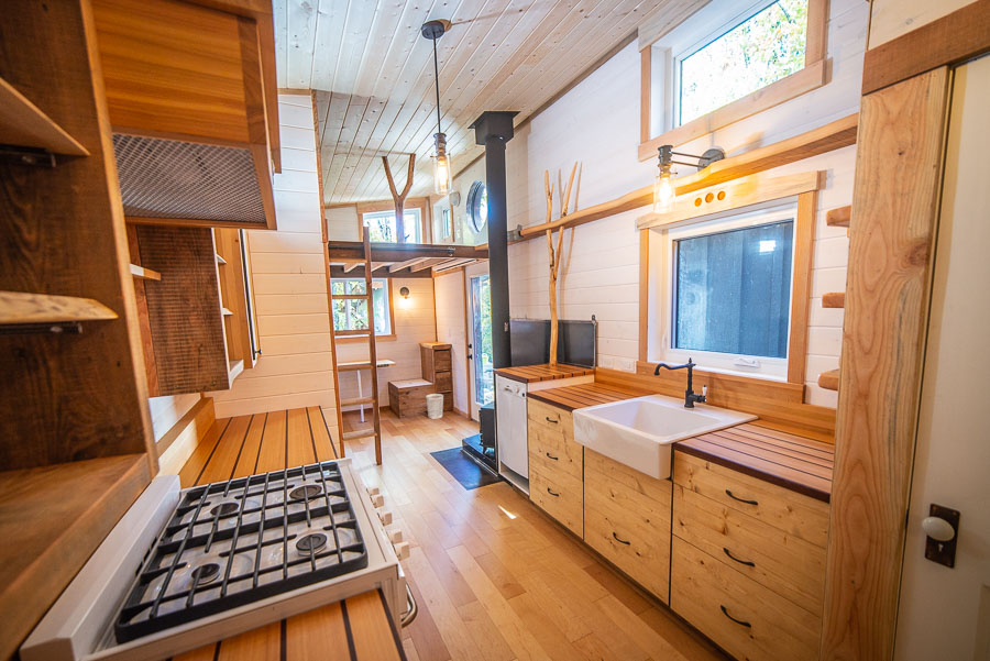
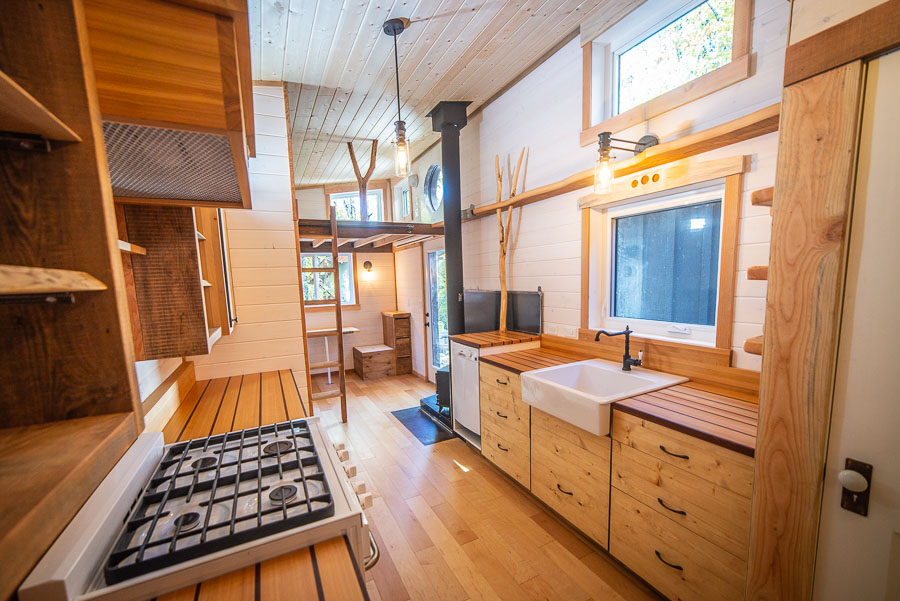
- wastebasket (435, 406)
